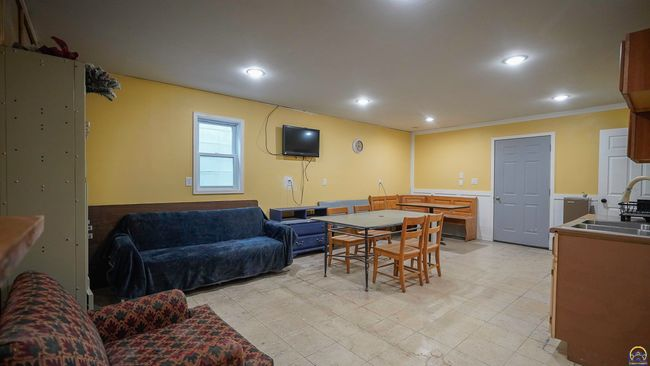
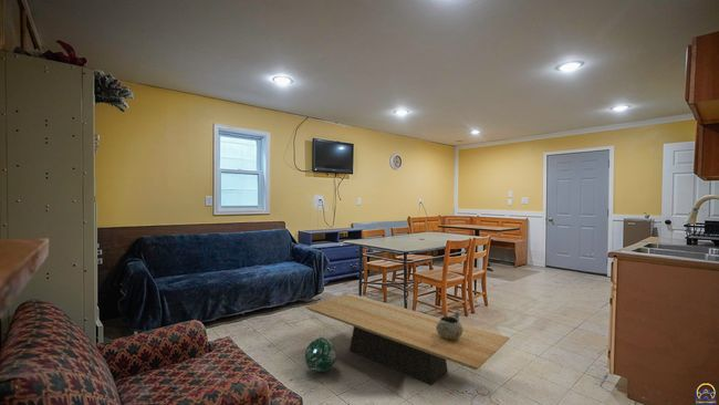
+ ball (320, 354)
+ decorative bowl (449, 325)
+ coffee table (395, 340)
